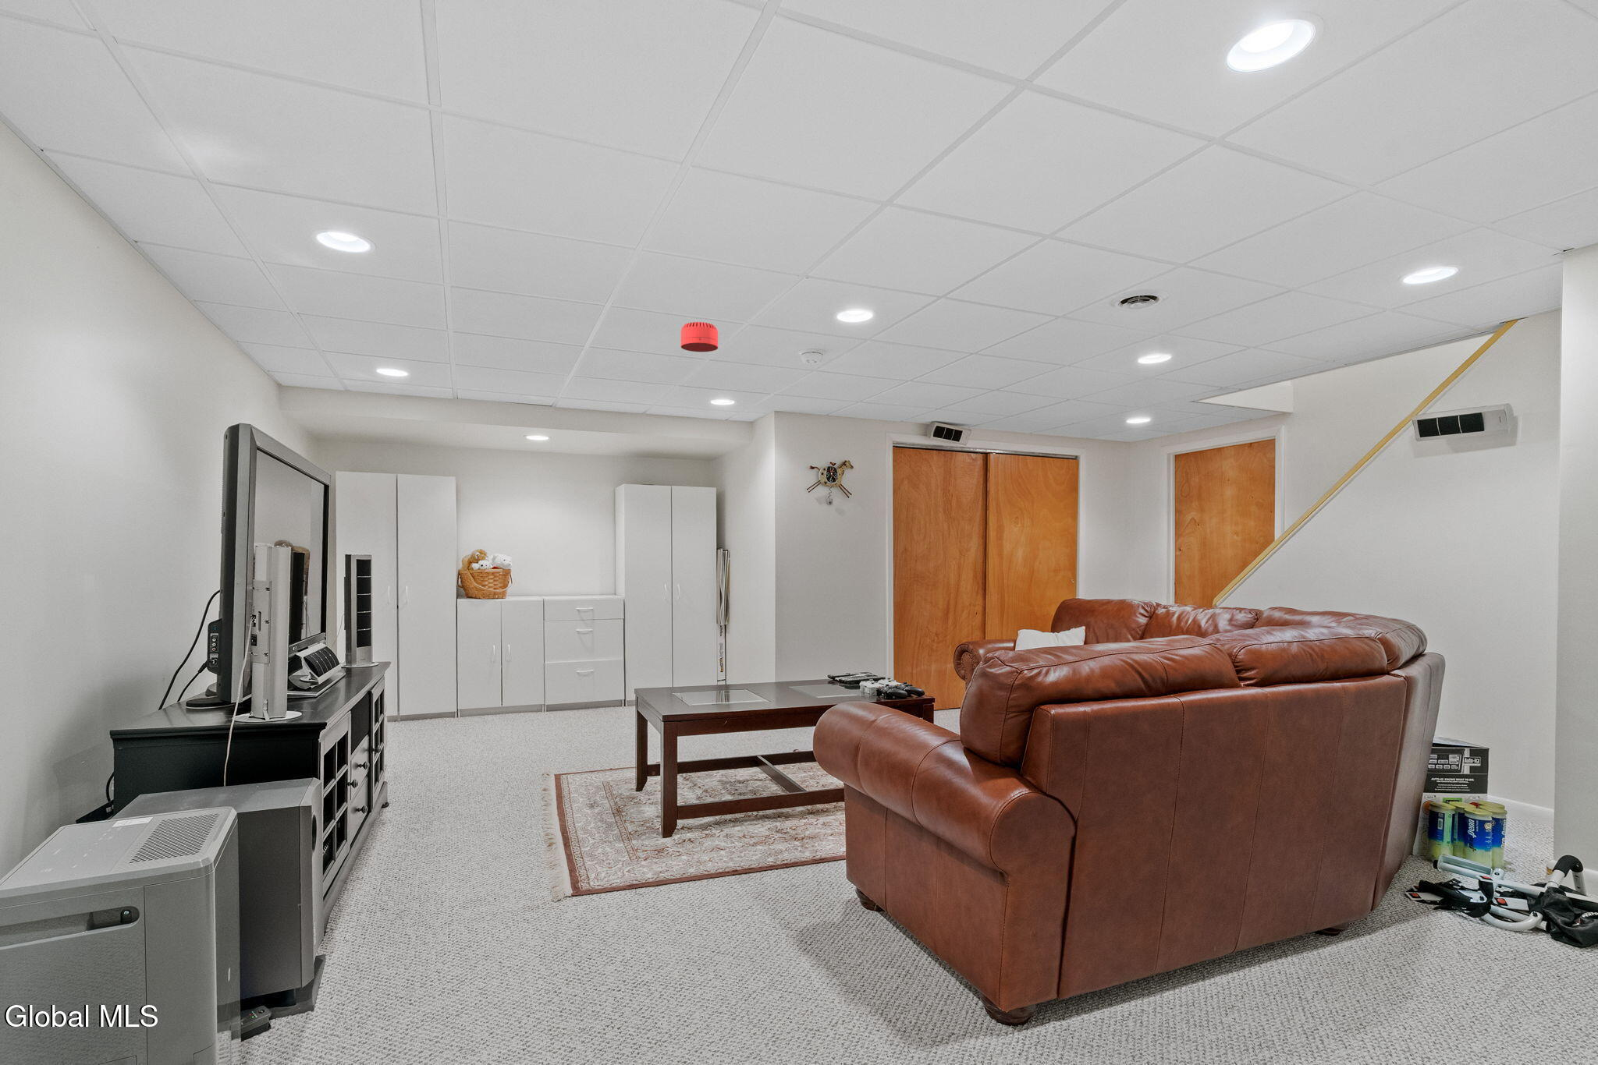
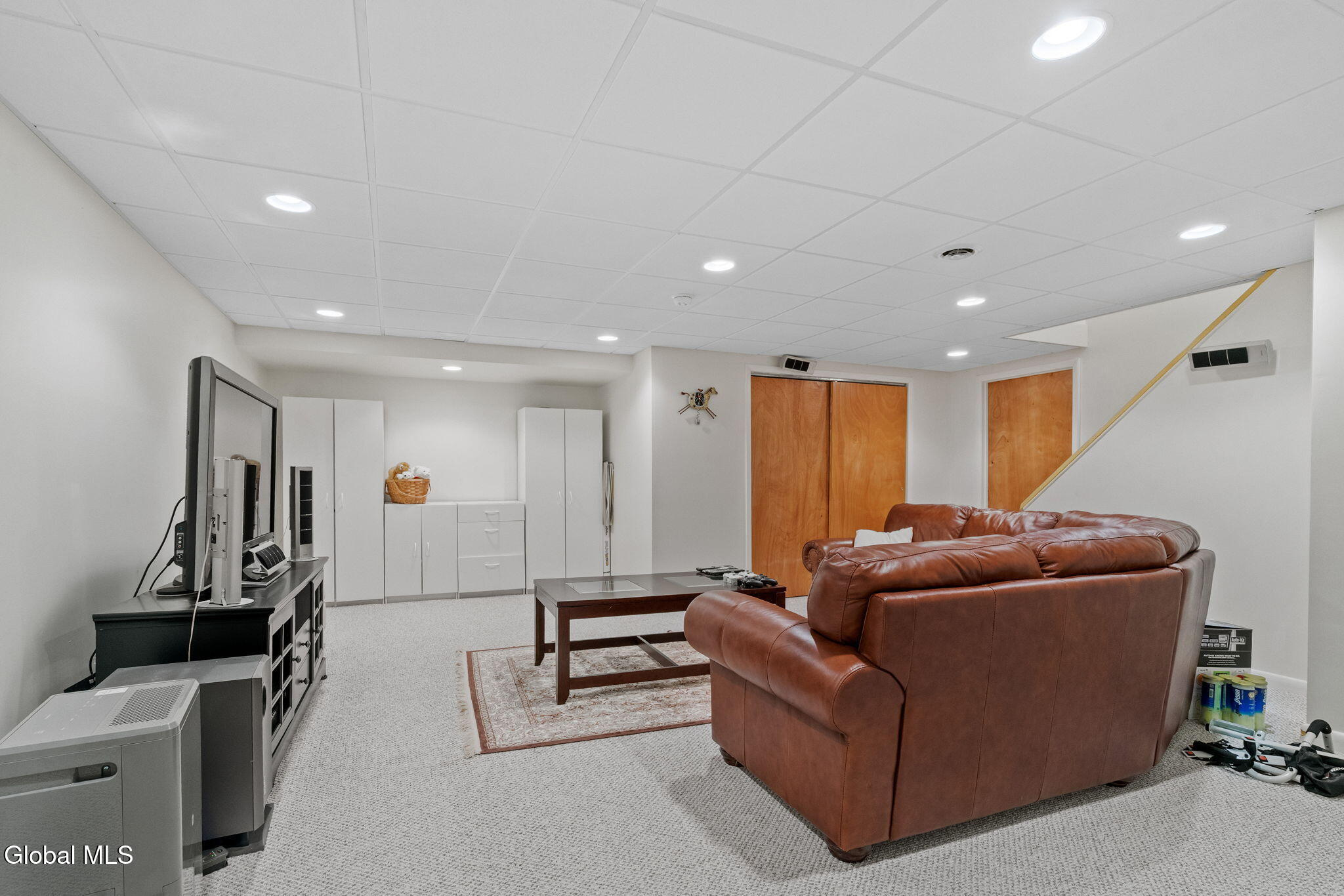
- smoke detector (699, 336)
